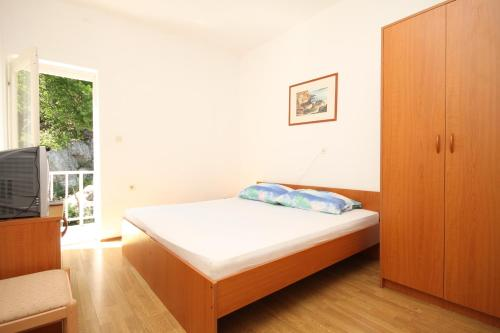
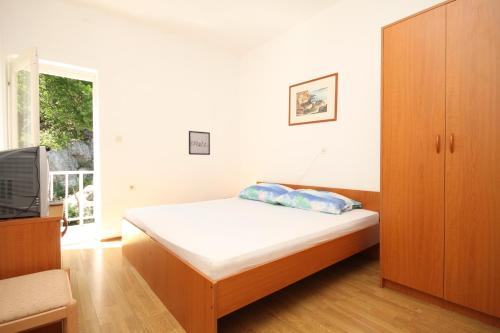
+ wall art (199, 143)
